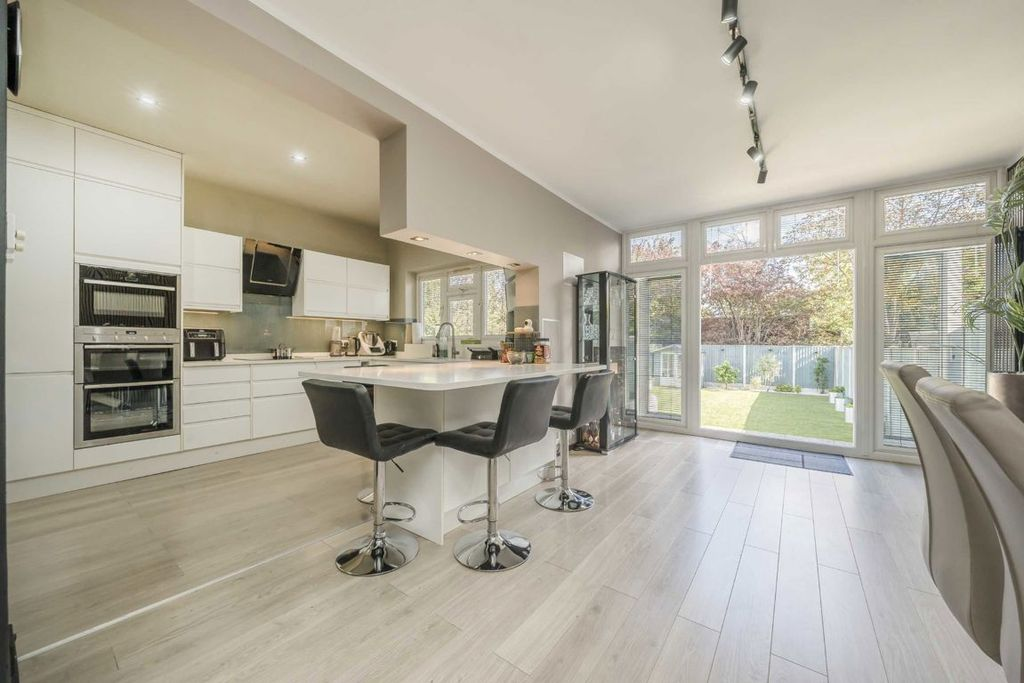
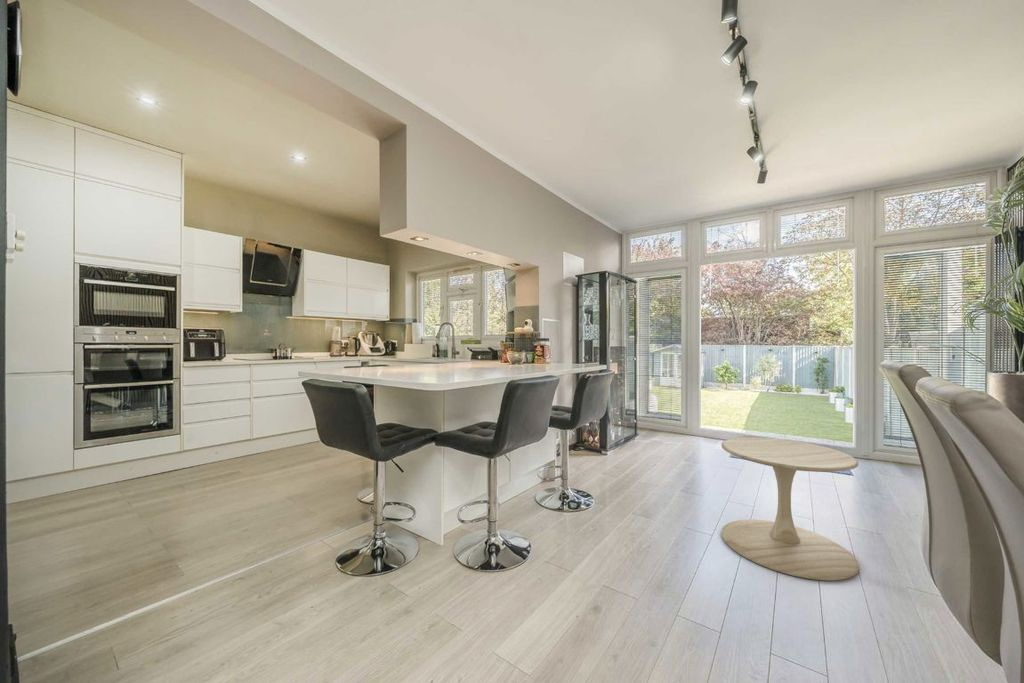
+ side table (784, 499)
